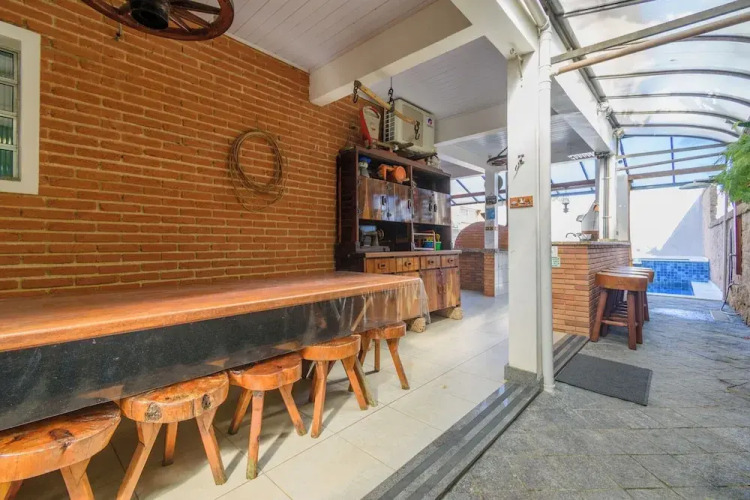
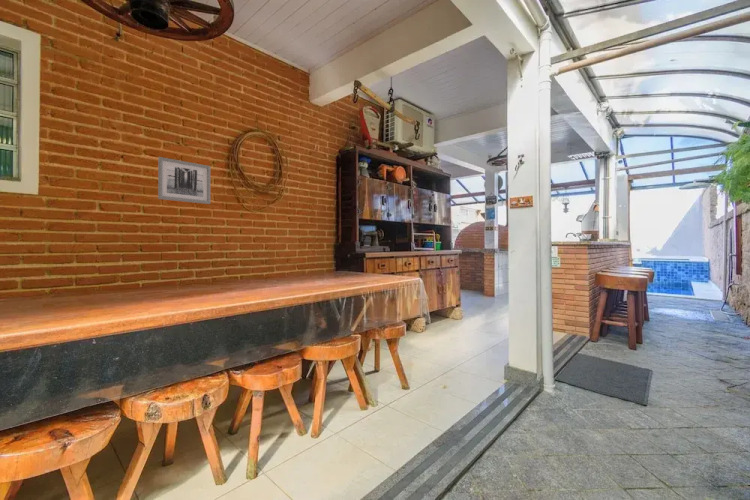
+ wall art (185, 181)
